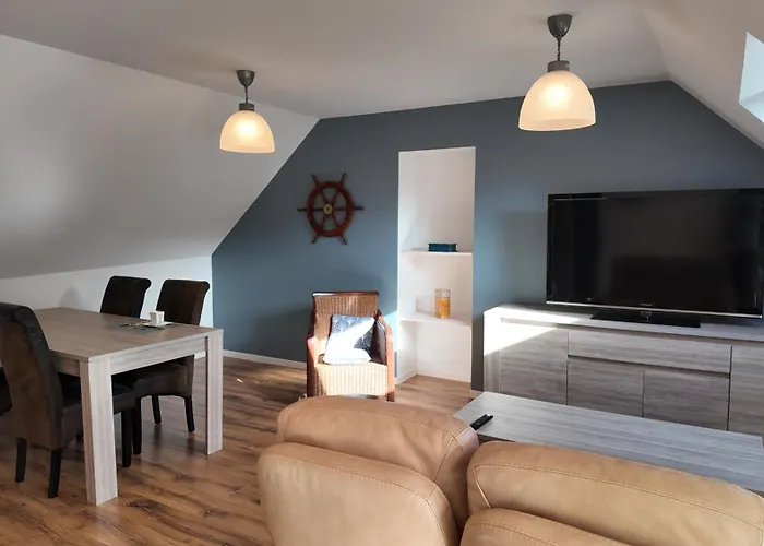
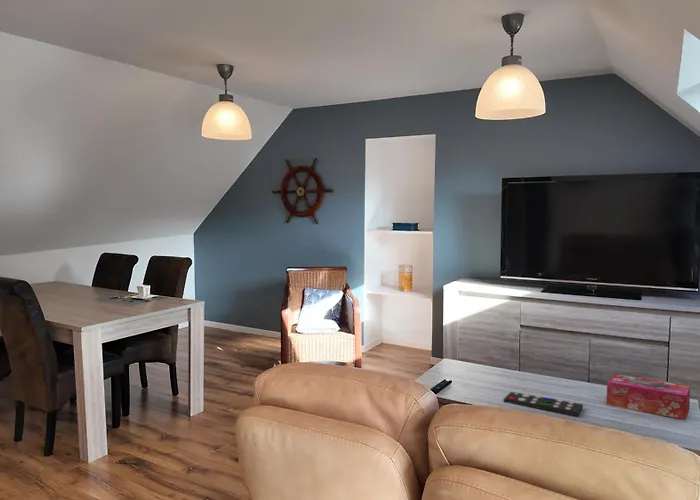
+ tissue box (647, 395)
+ remote control (542, 402)
